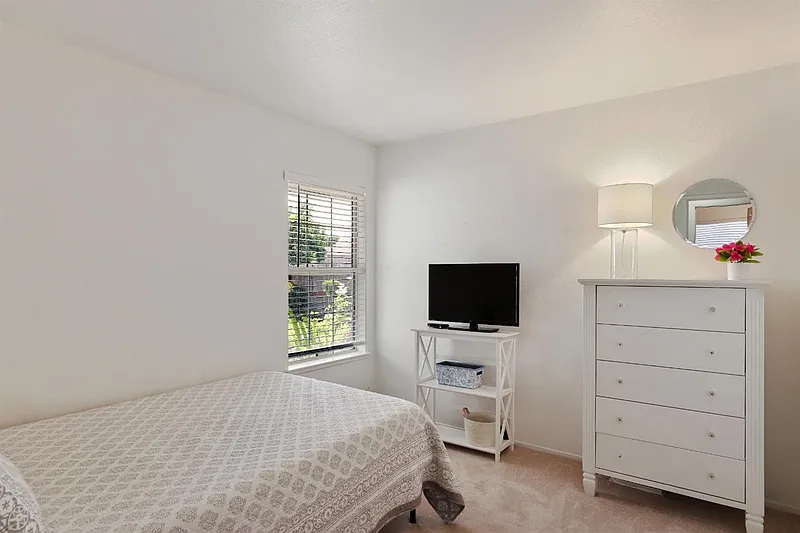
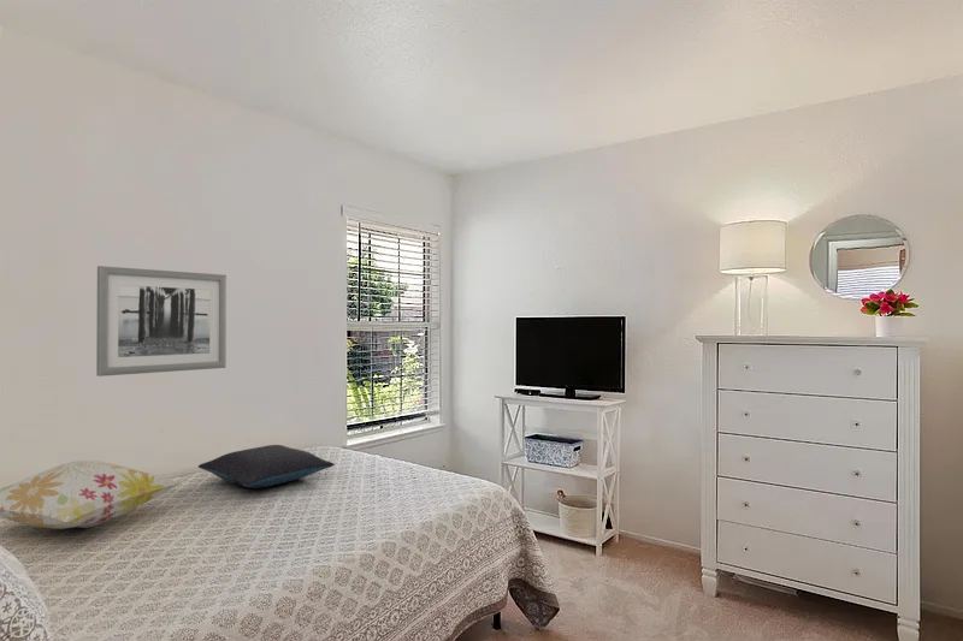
+ decorative pillow (78, 493)
+ pillow (265, 465)
+ wall art (166, 321)
